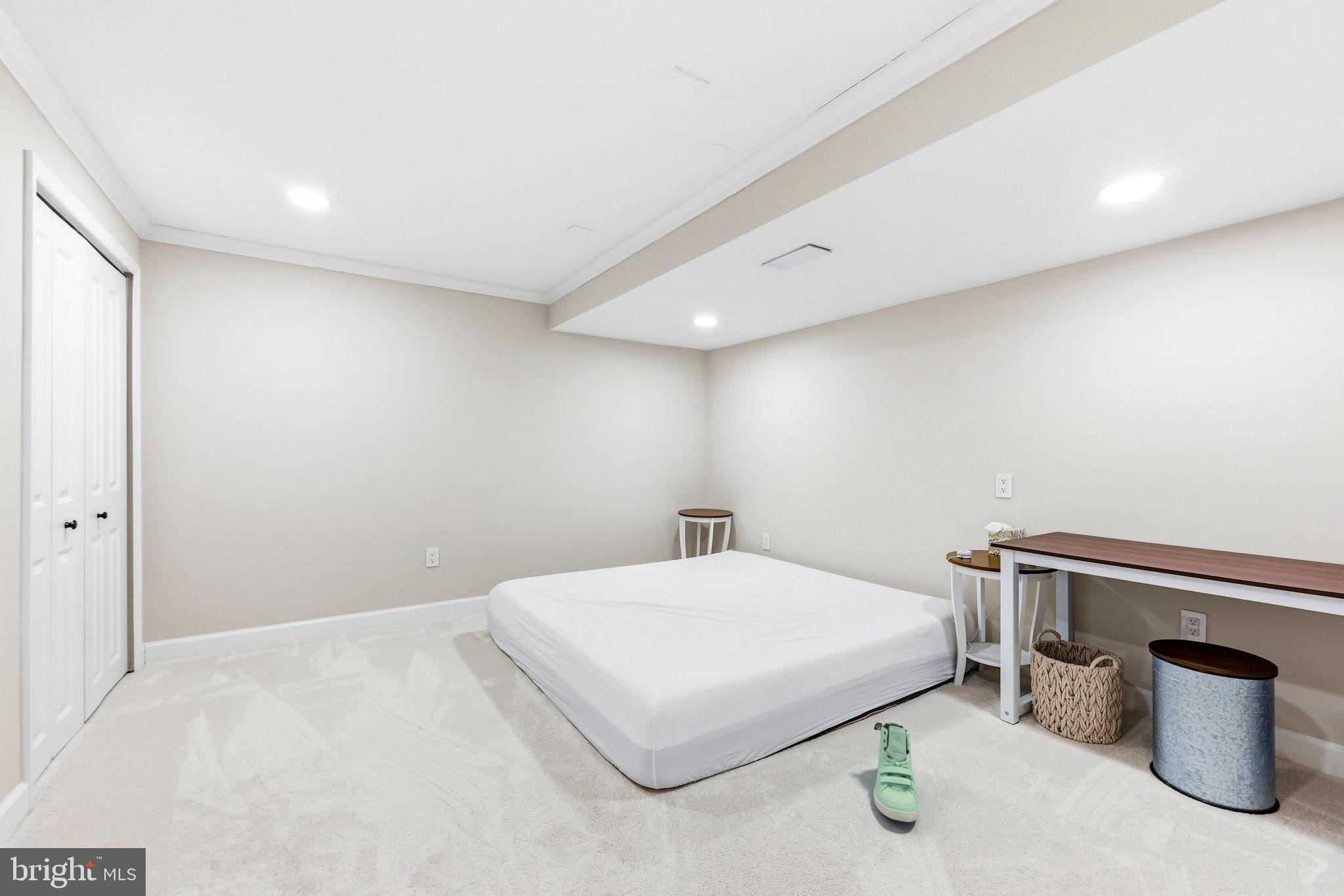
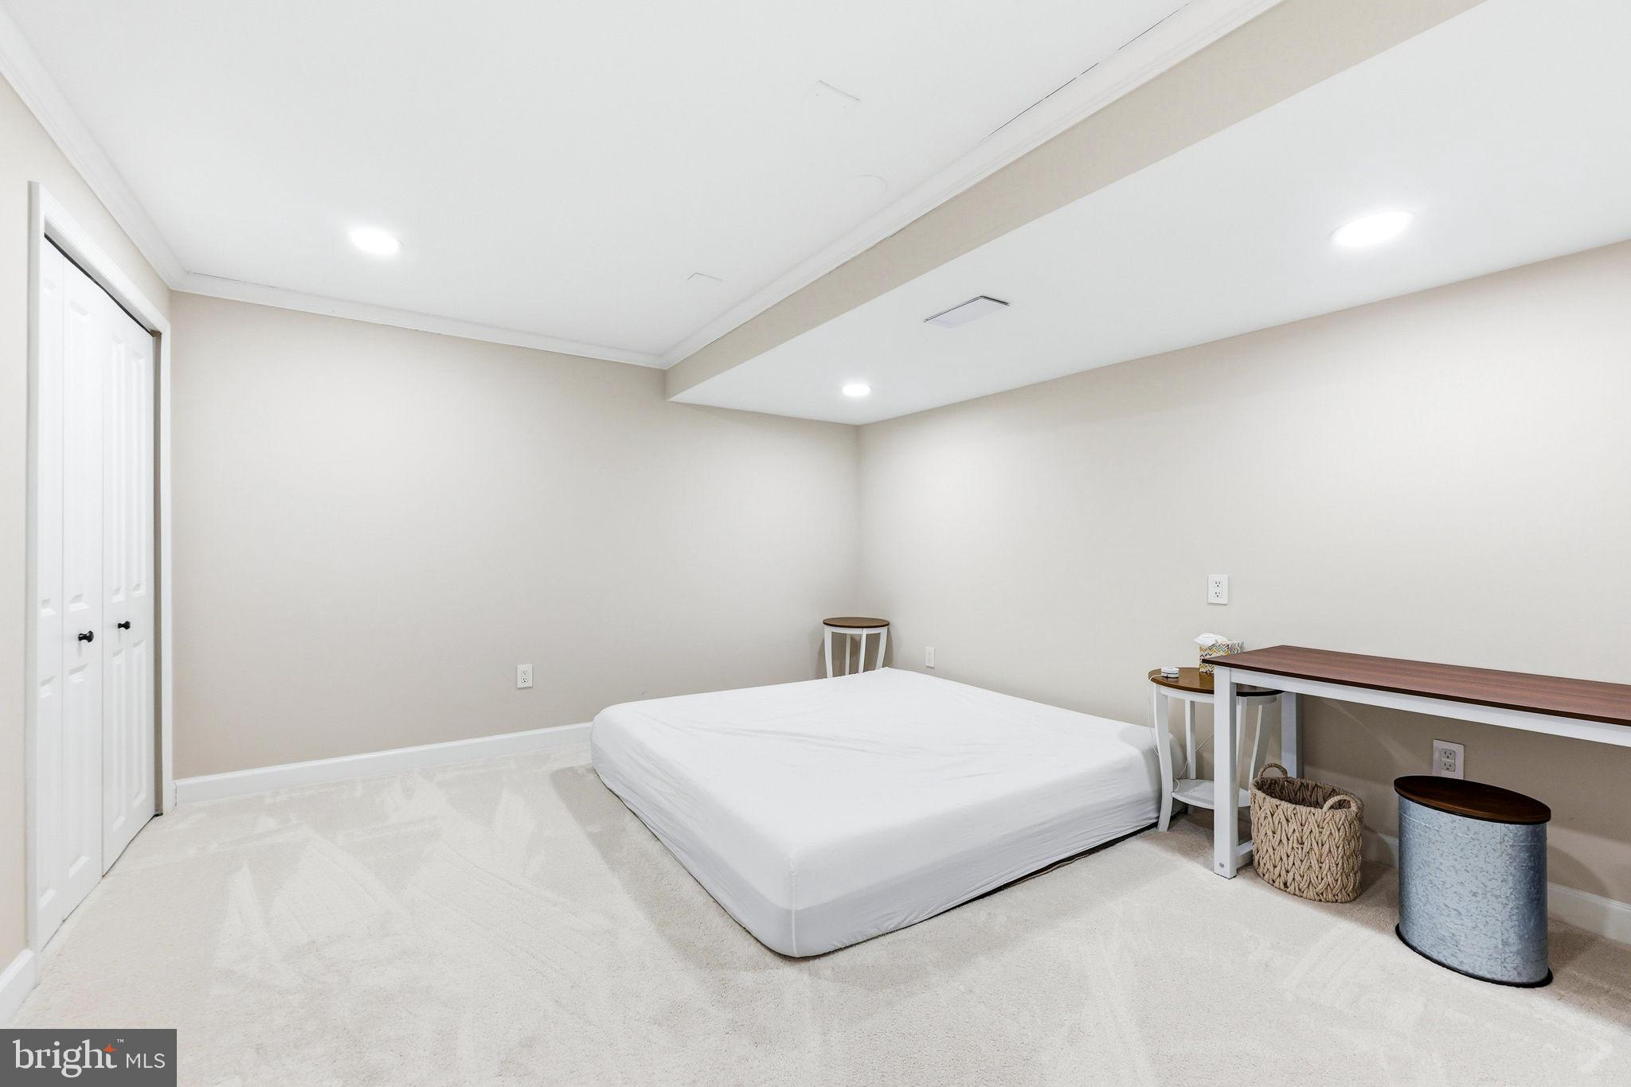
- sneaker (896, 765)
